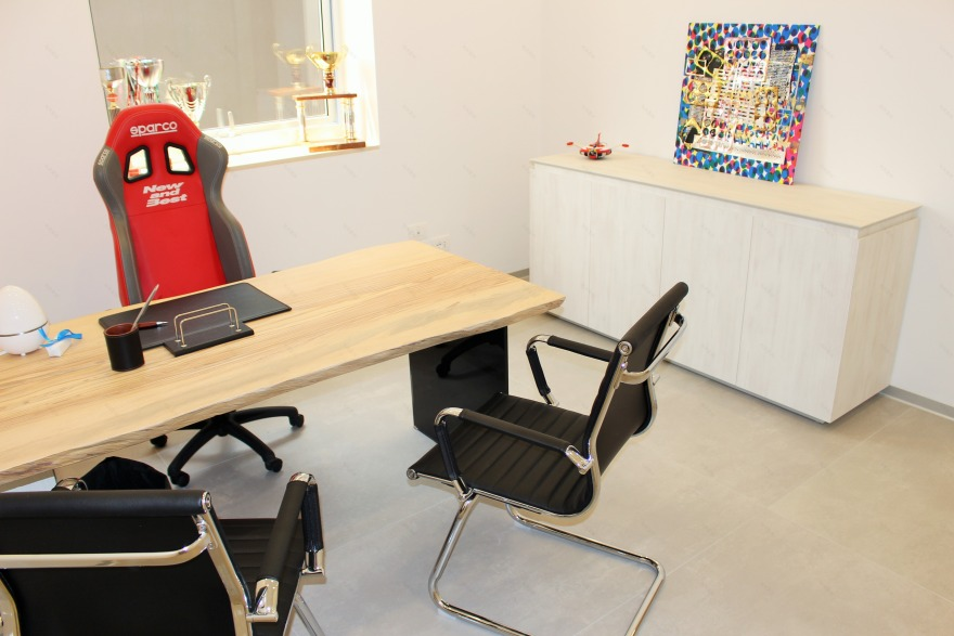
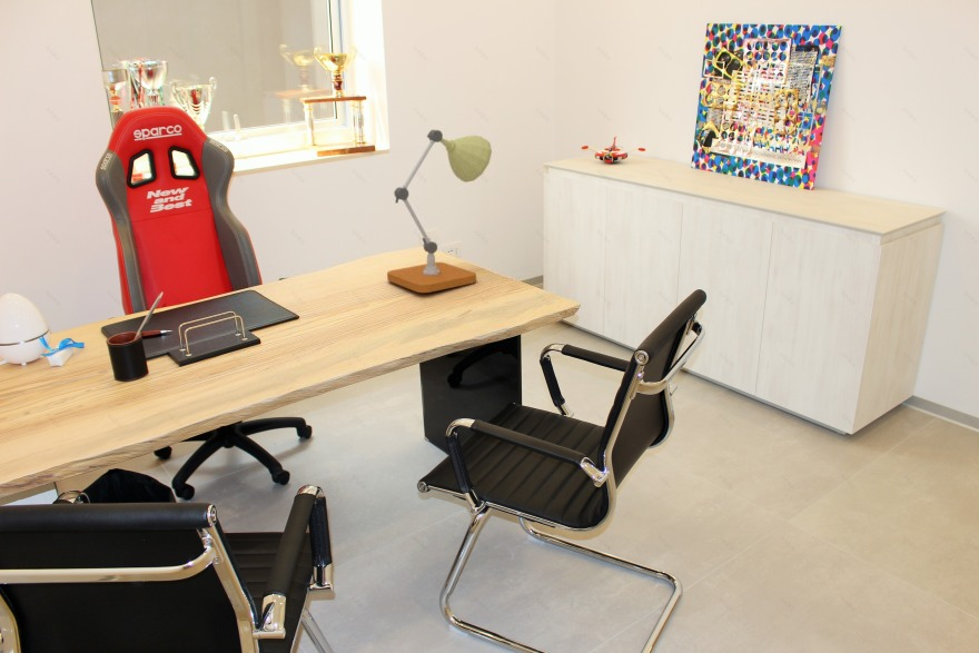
+ desk lamp (418, 220)
